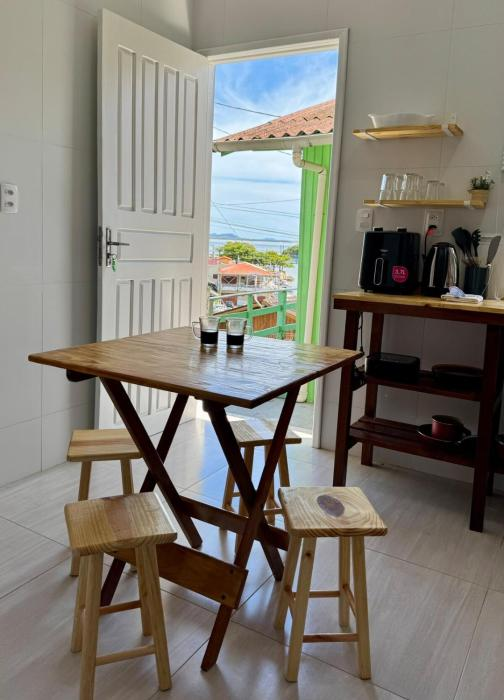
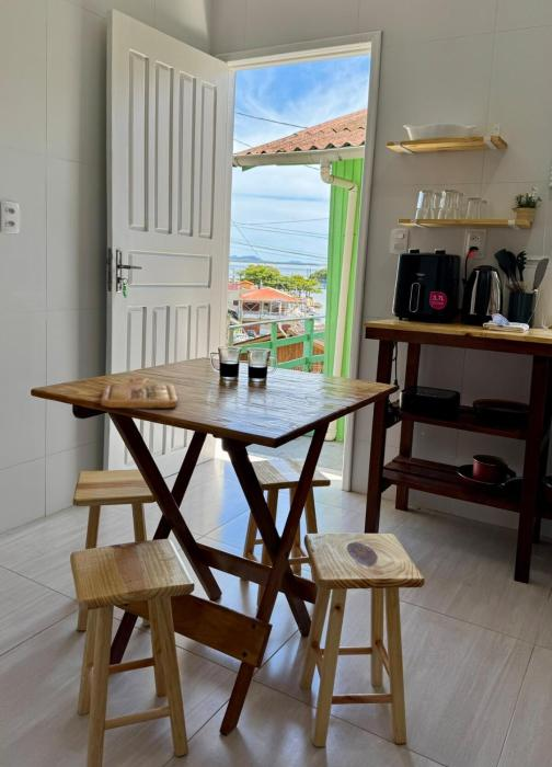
+ cutting board (139, 391)
